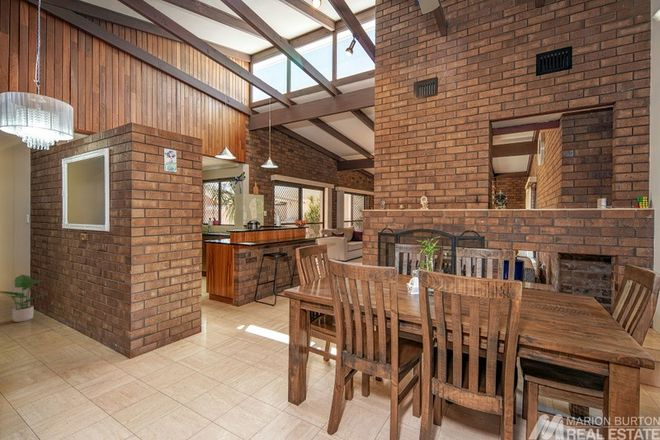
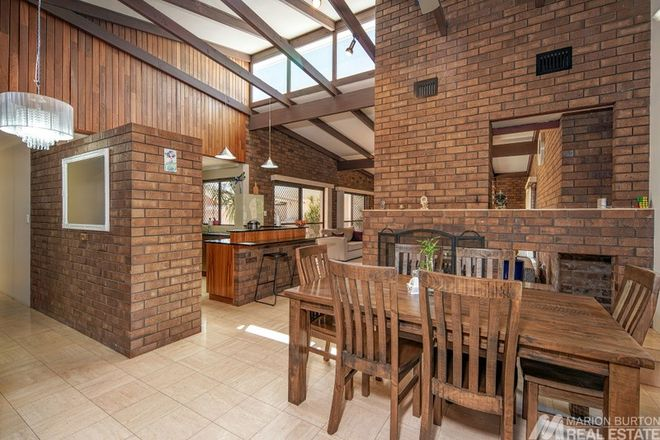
- potted plant (20, 298)
